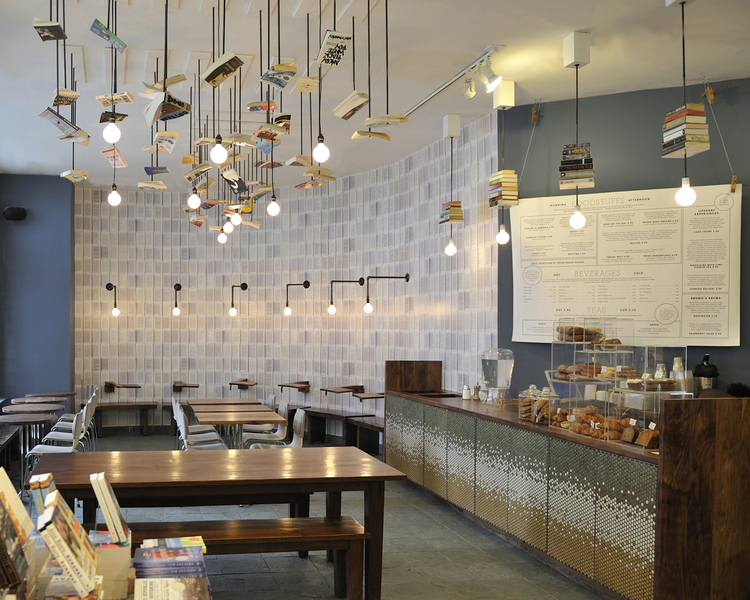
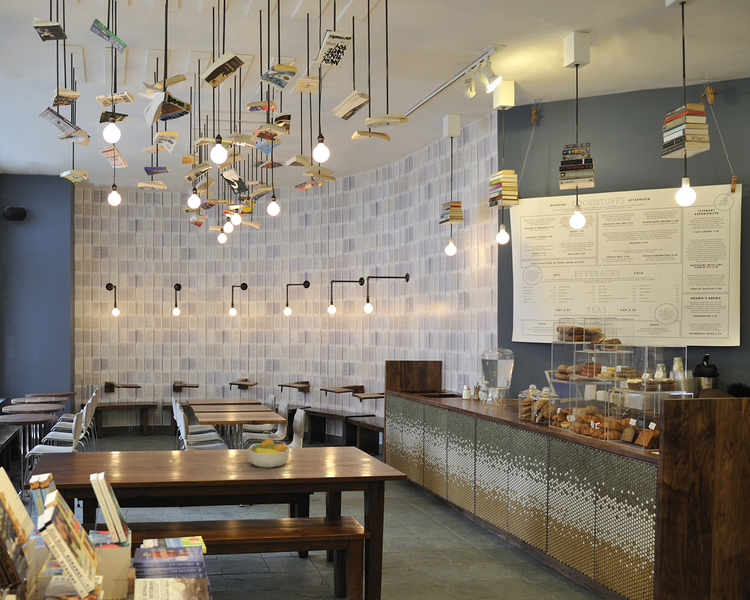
+ fruit bowl (268, 452)
